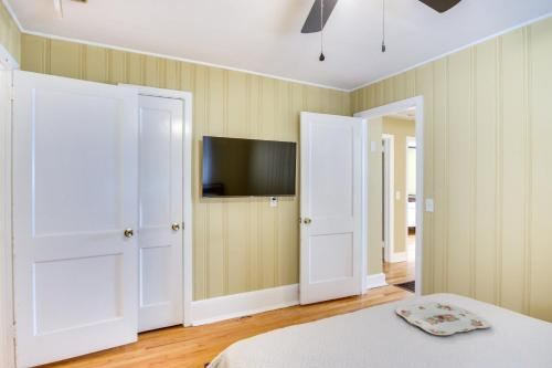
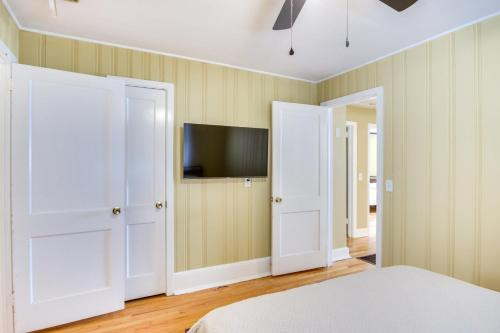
- serving tray (440, 317)
